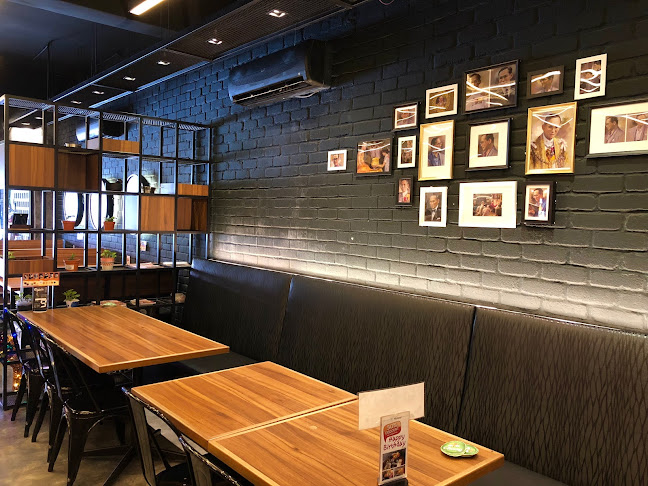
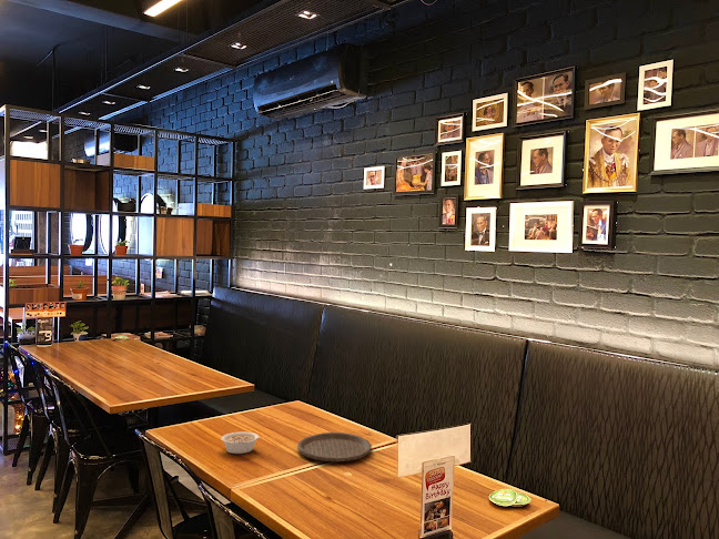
+ legume (241, 441)
+ plate (334, 447)
